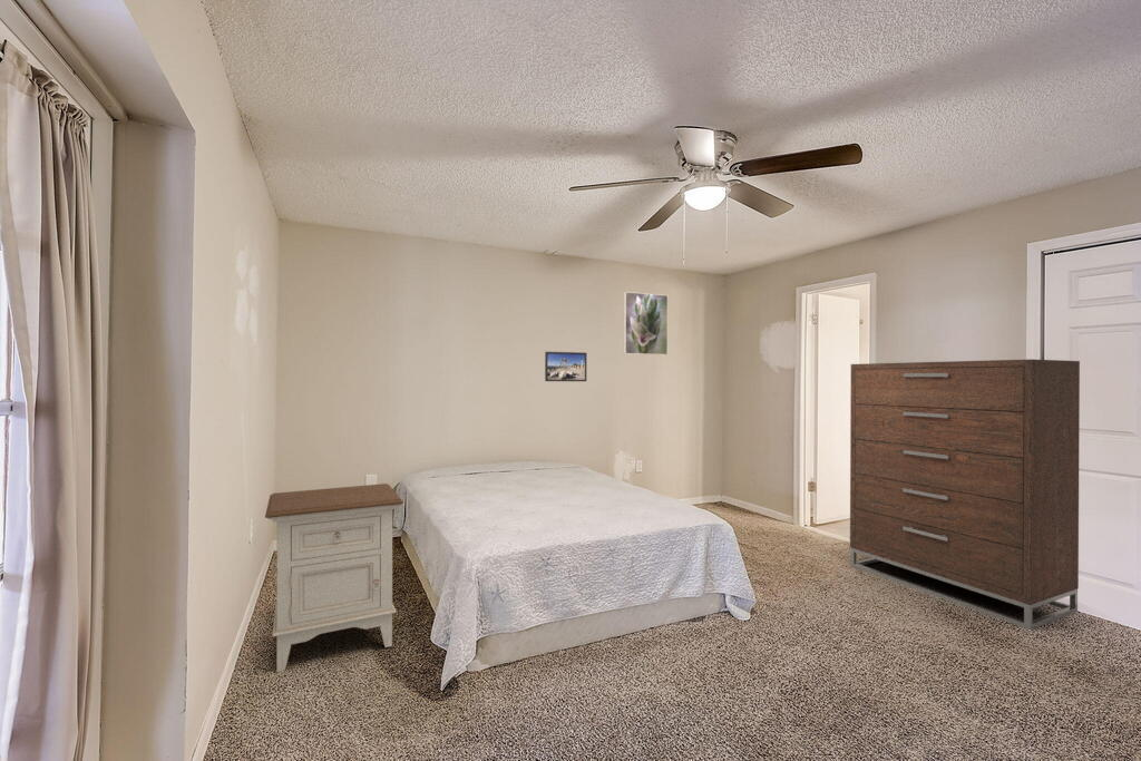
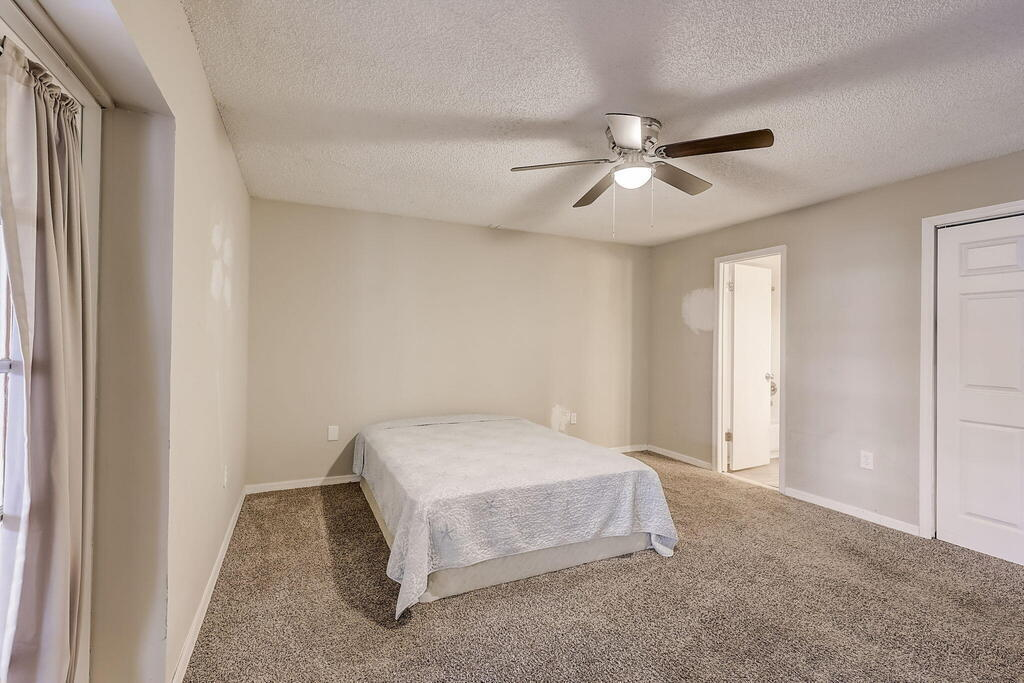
- dresser (950, 475)
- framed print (566, 367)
- nightstand (334, 568)
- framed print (645, 323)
